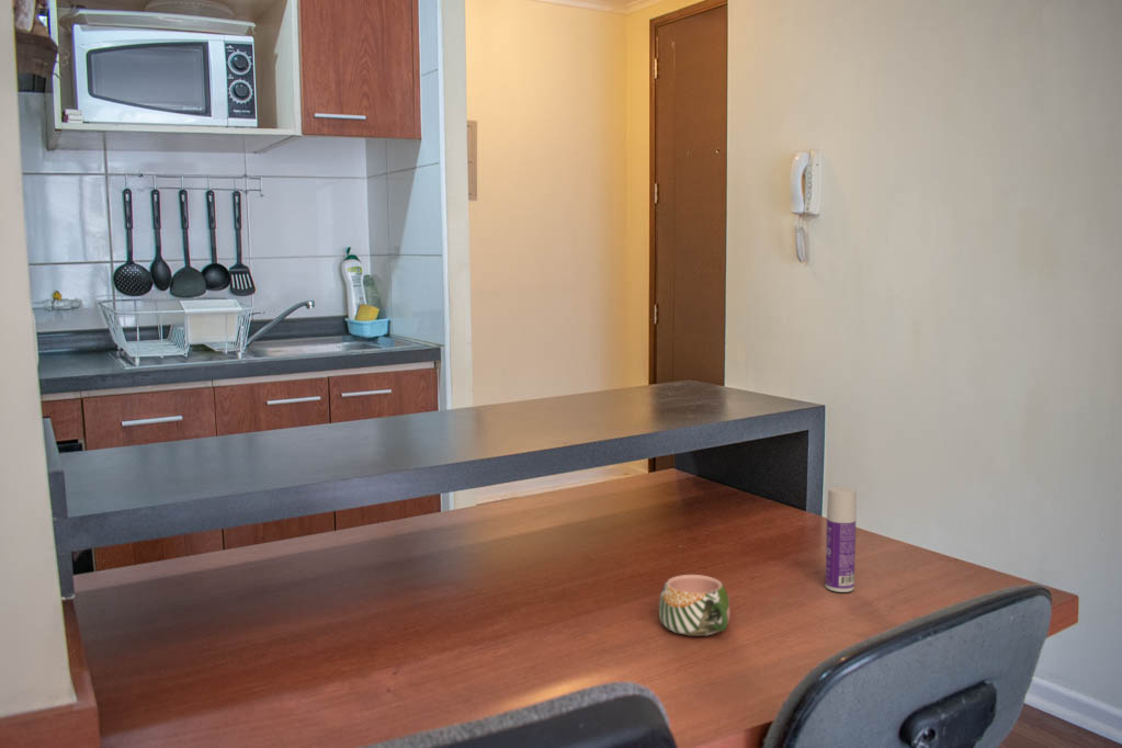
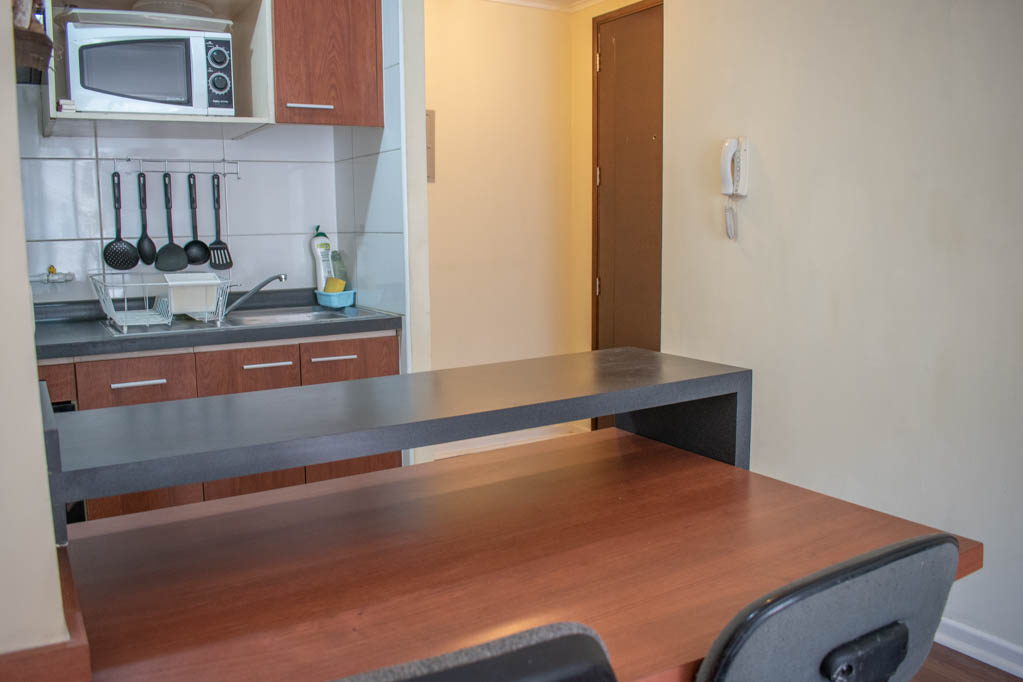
- mug (699, 607)
- bottle (840, 539)
